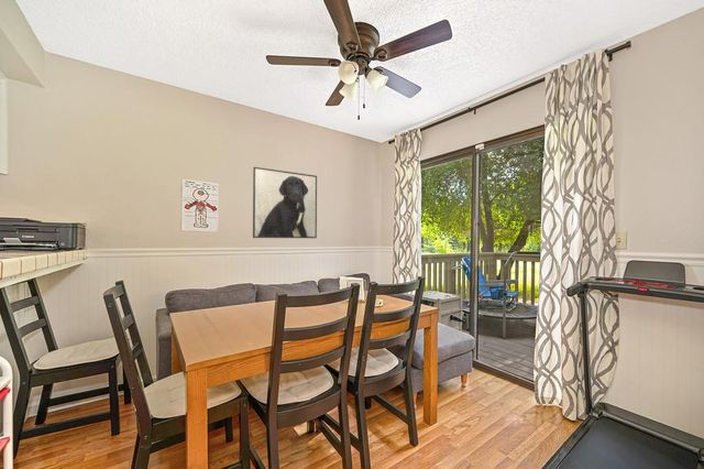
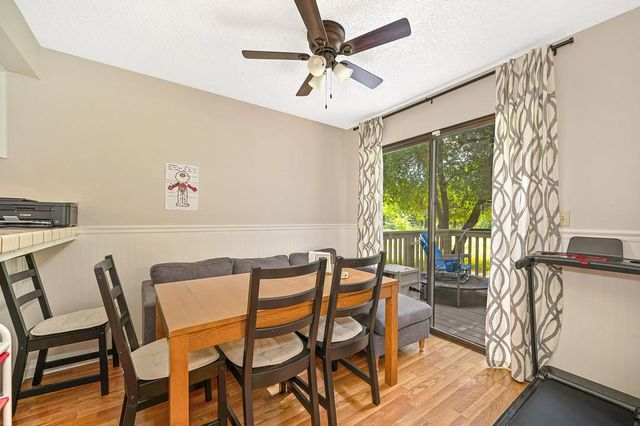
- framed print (286, 205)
